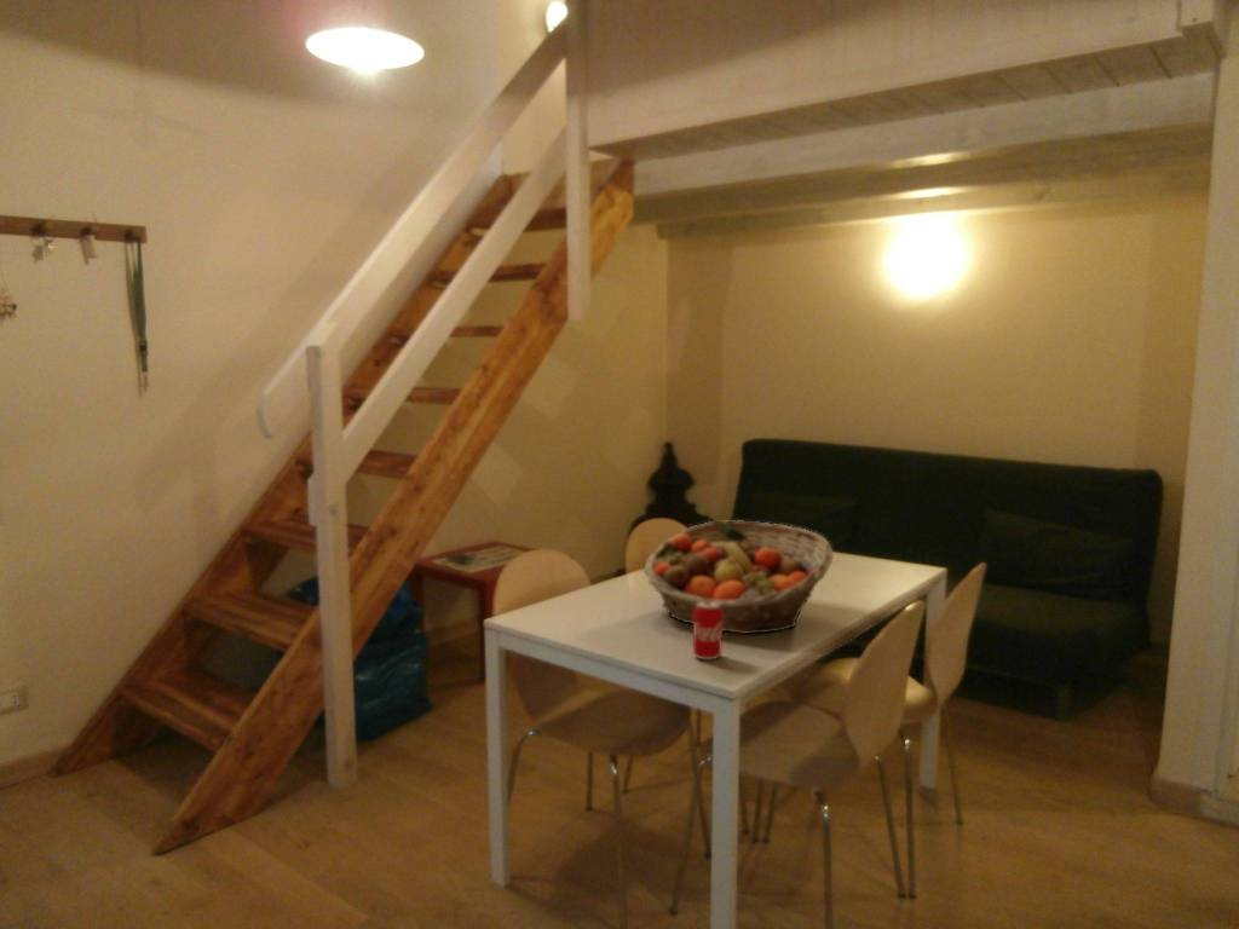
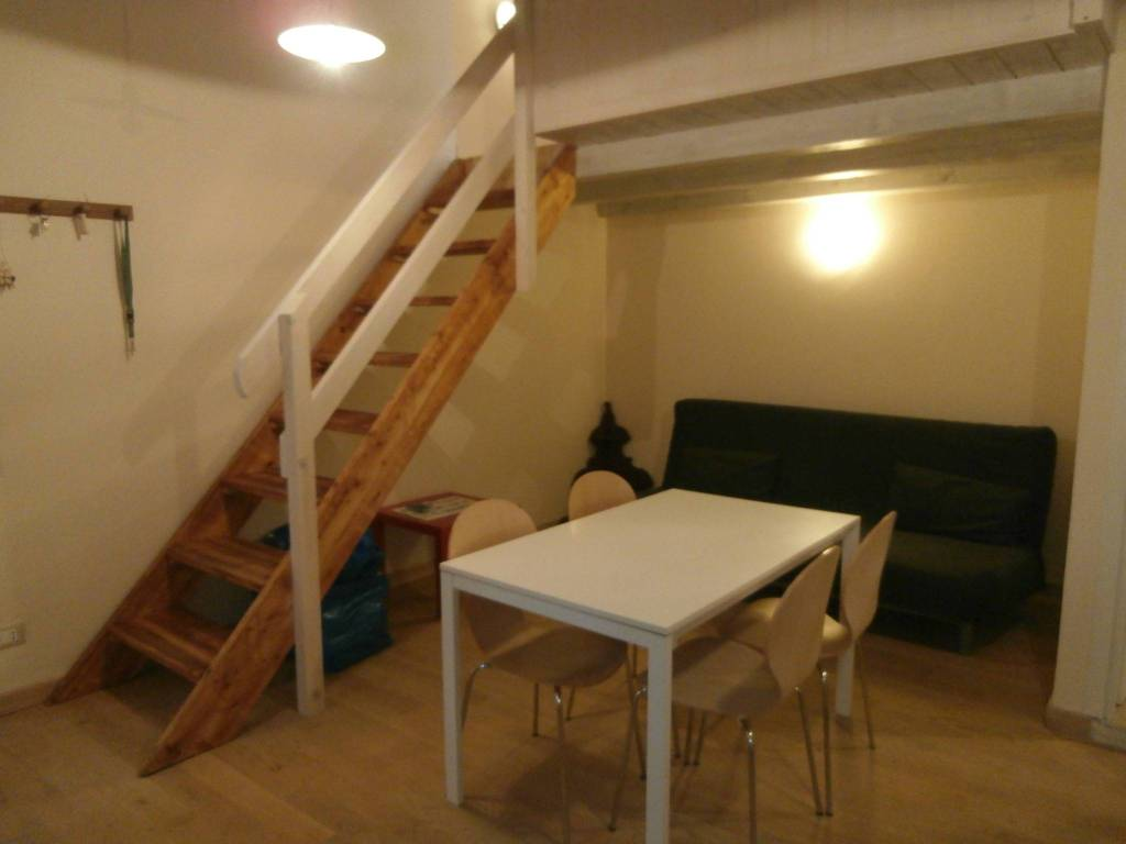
- fruit basket (736, 573)
- beverage can (707, 629)
